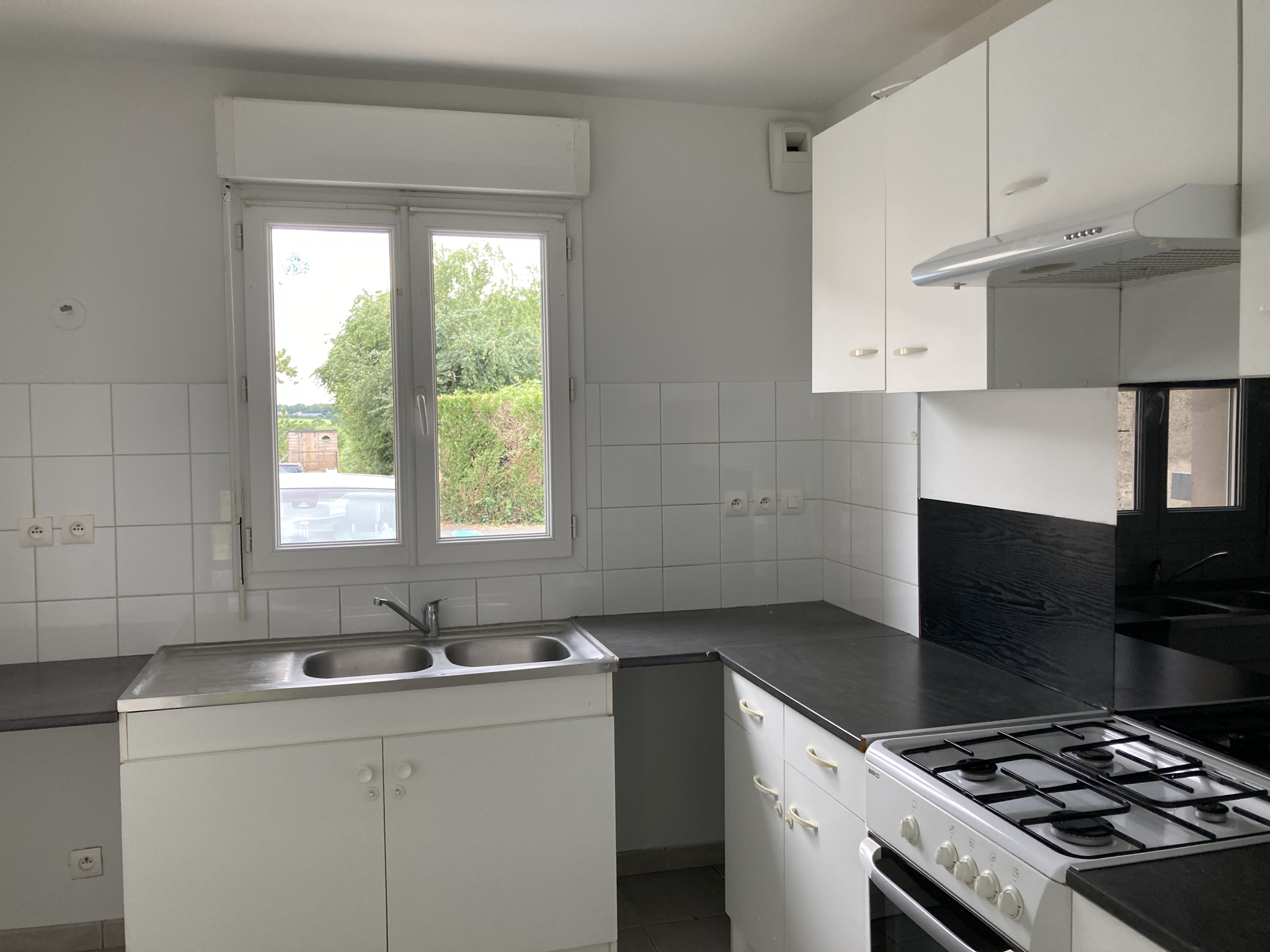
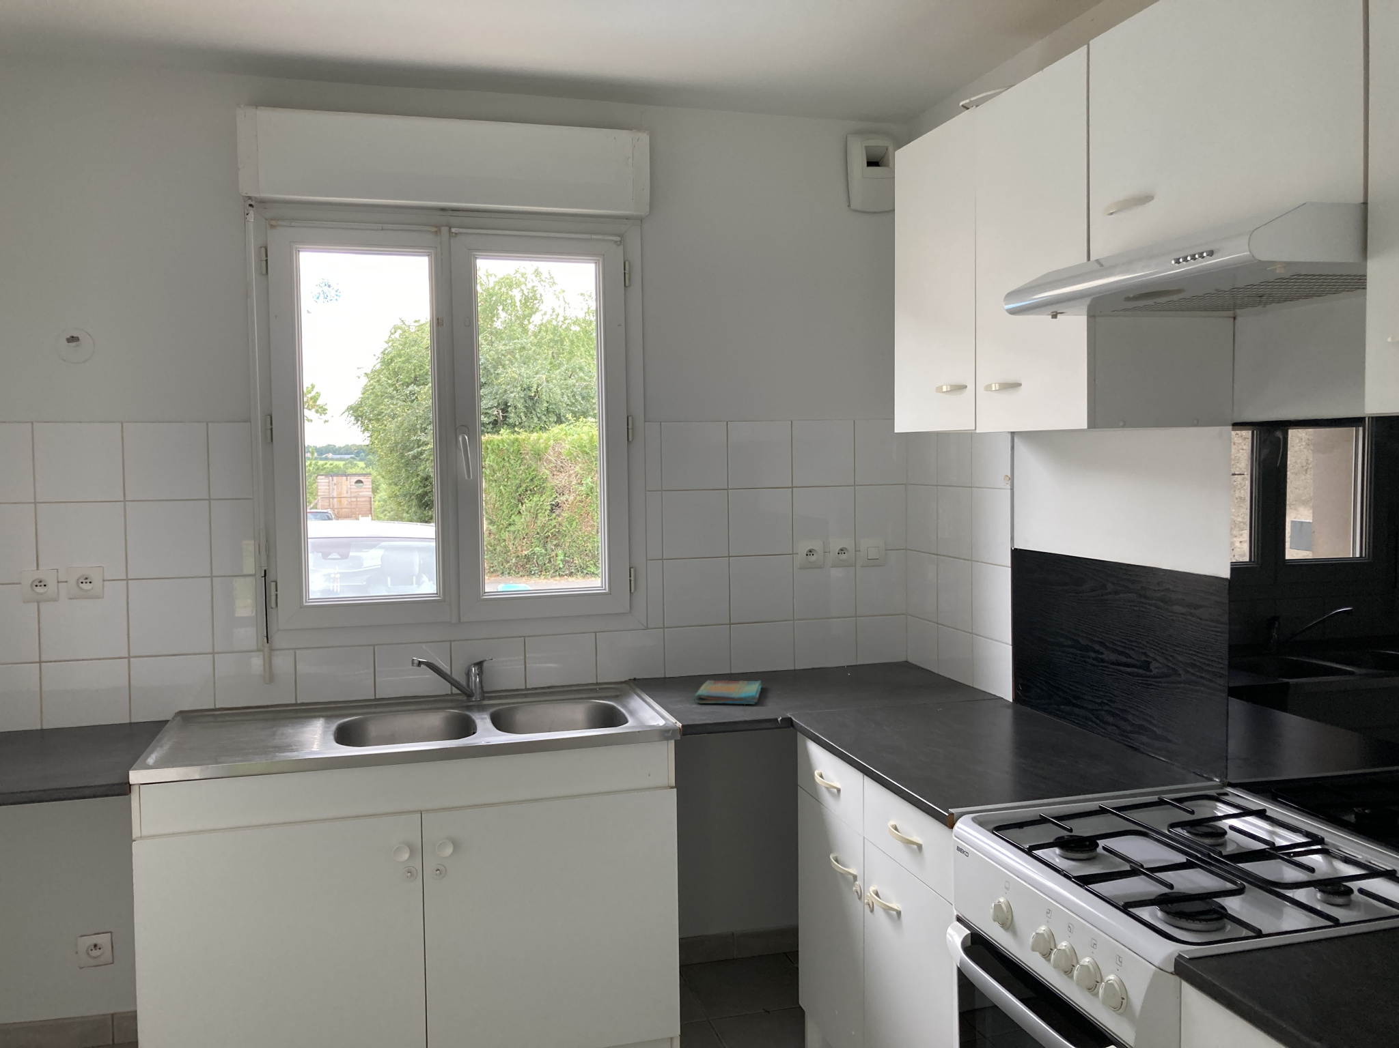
+ dish towel (729, 690)
